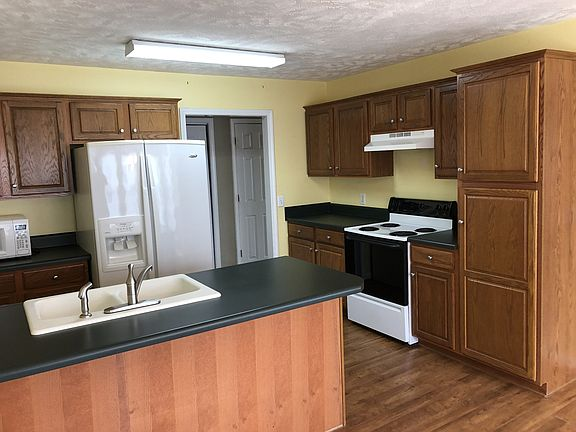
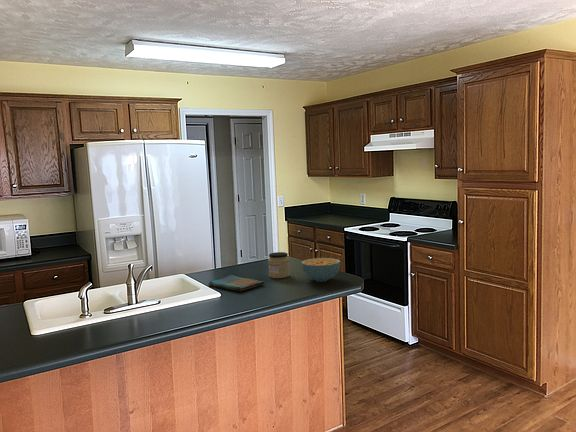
+ dish towel (236, 282)
+ jar (278, 264)
+ cereal bowl (321, 271)
